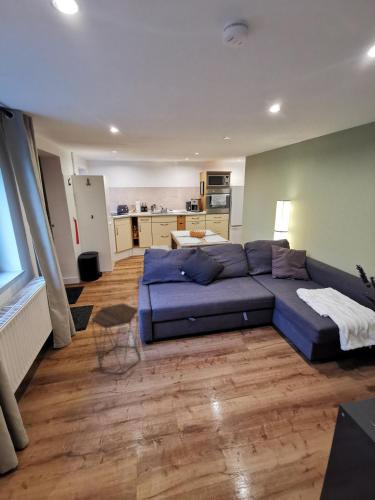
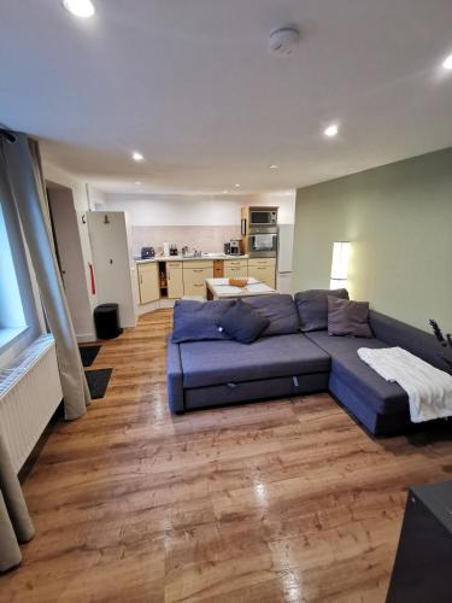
- side table (118, 336)
